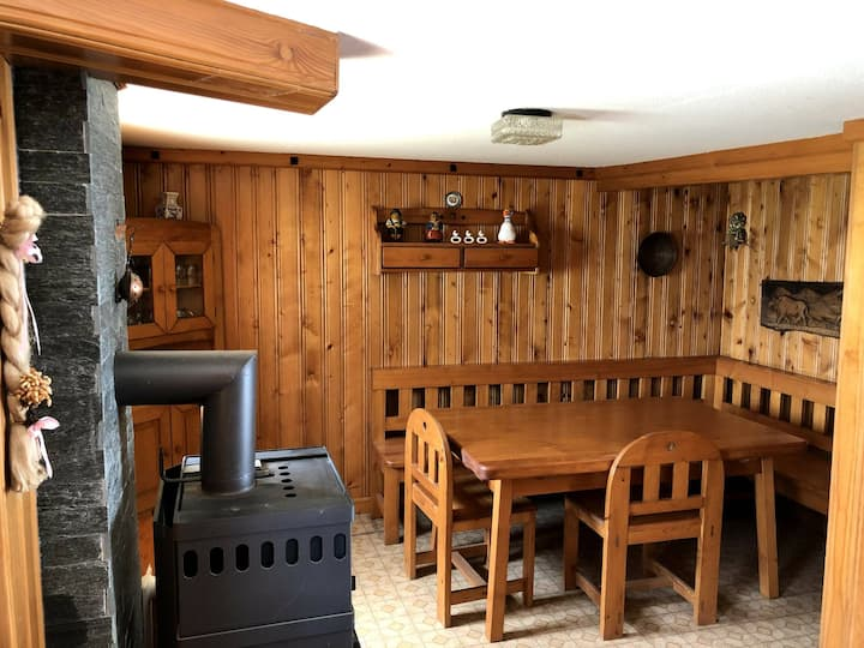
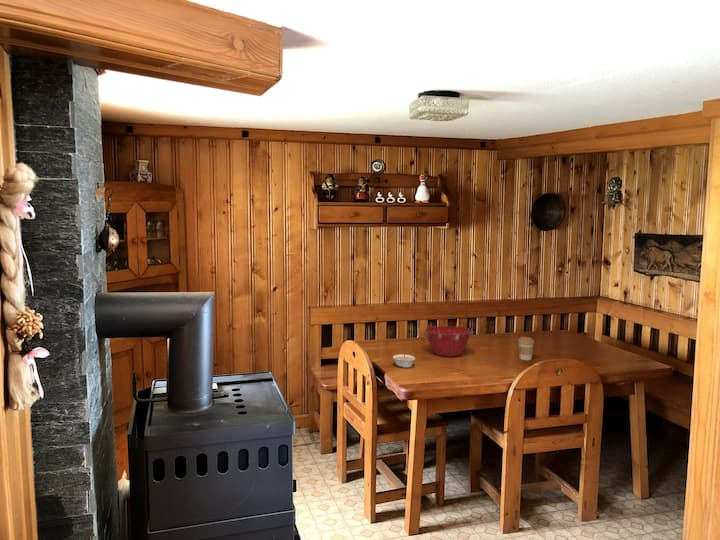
+ coffee cup (525, 348)
+ legume (403, 360)
+ mixing bowl (447, 341)
